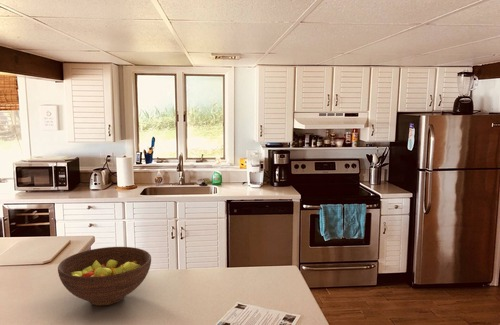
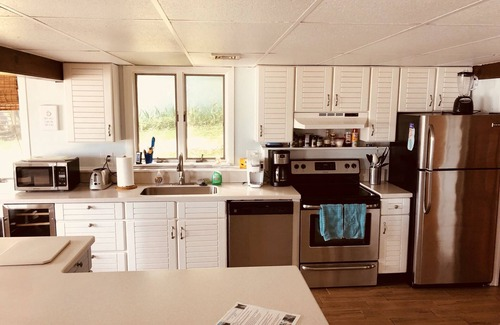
- fruit bowl (106, 279)
